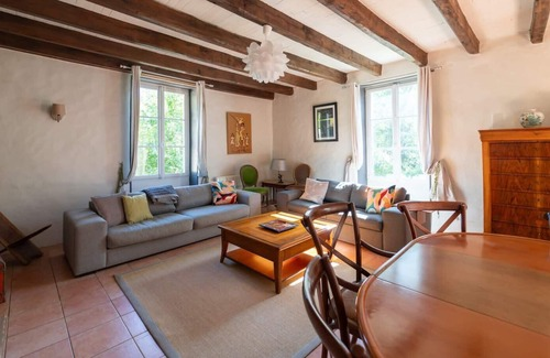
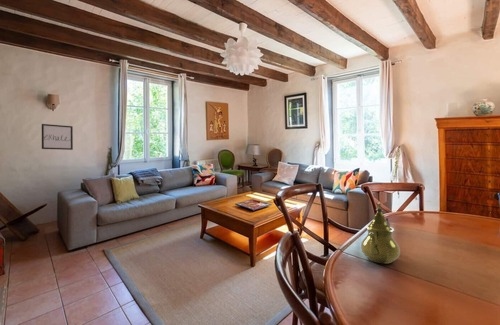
+ teapot (380, 230)
+ wall art (57, 137)
